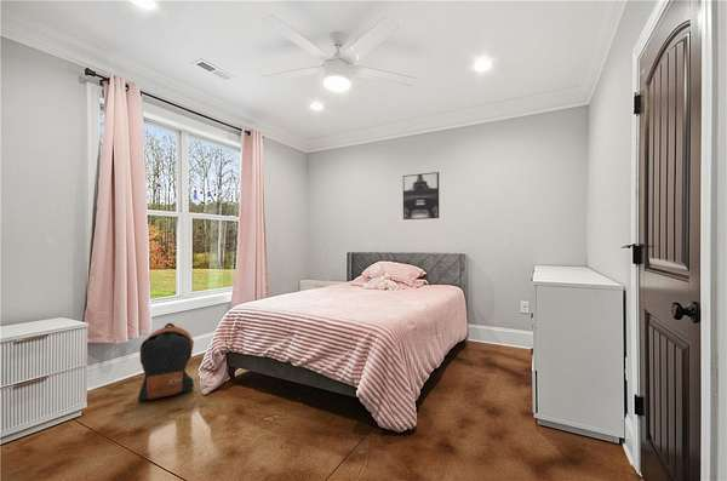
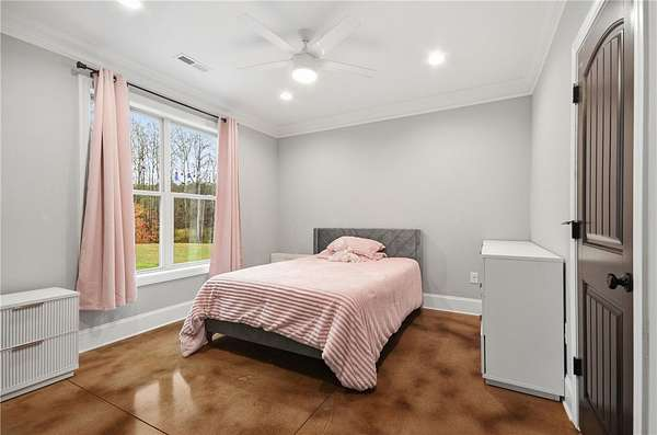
- wall art (420, 196)
- backpack (166, 357)
